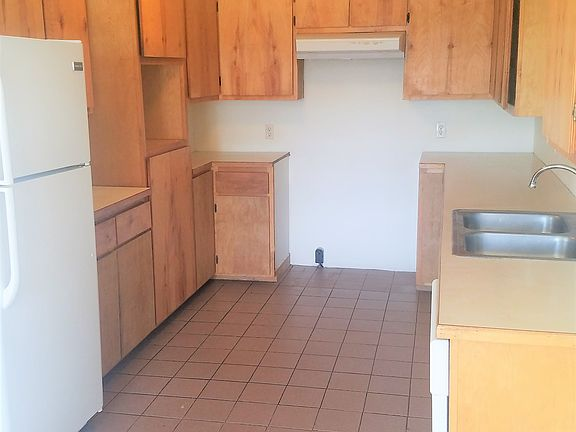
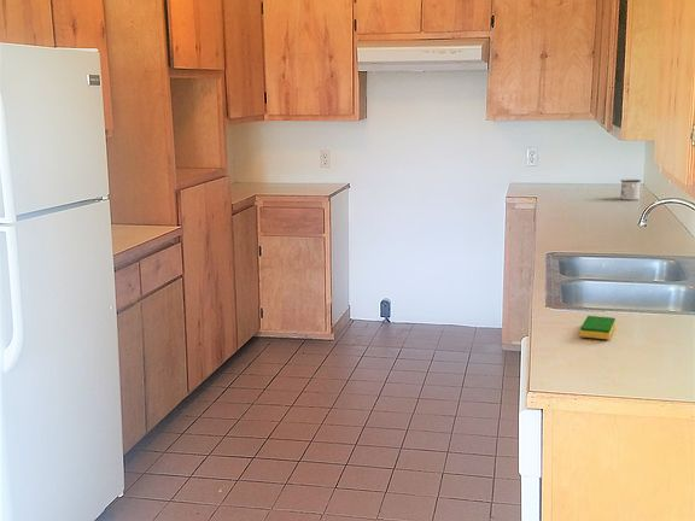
+ mug (630, 189)
+ dish sponge (597, 327)
